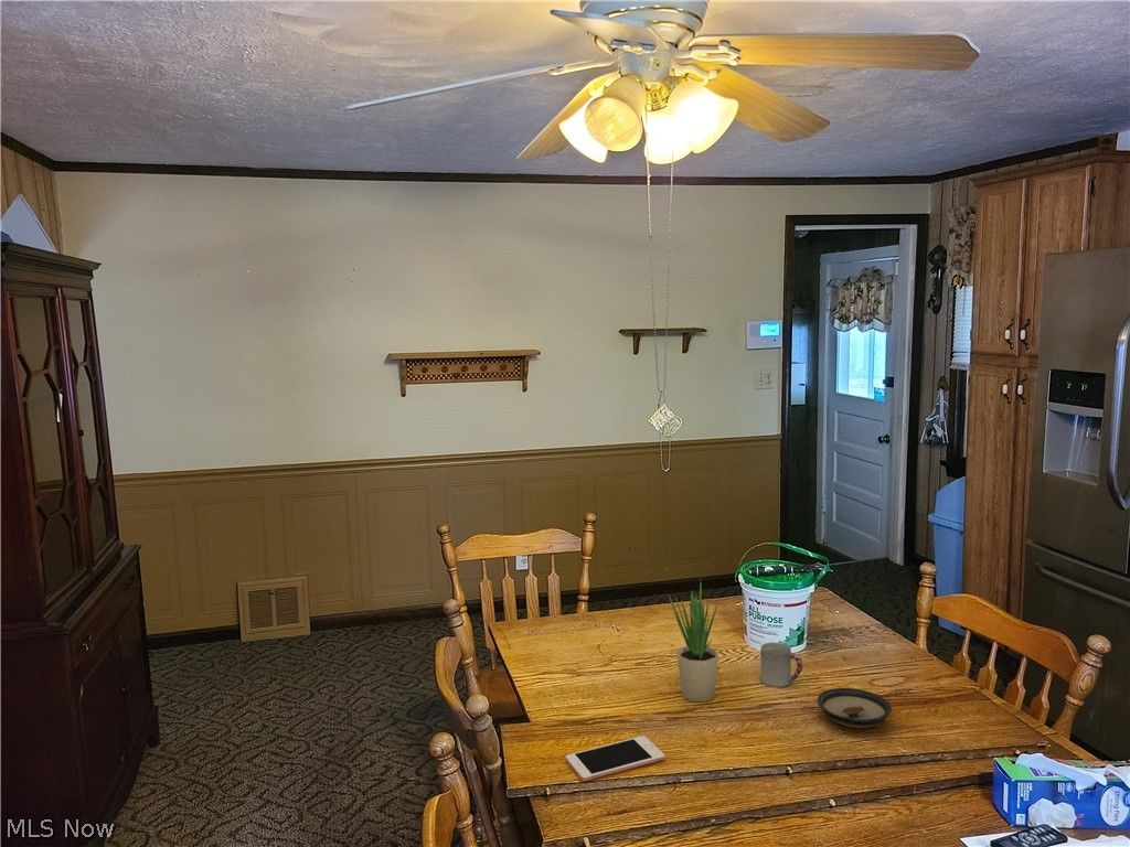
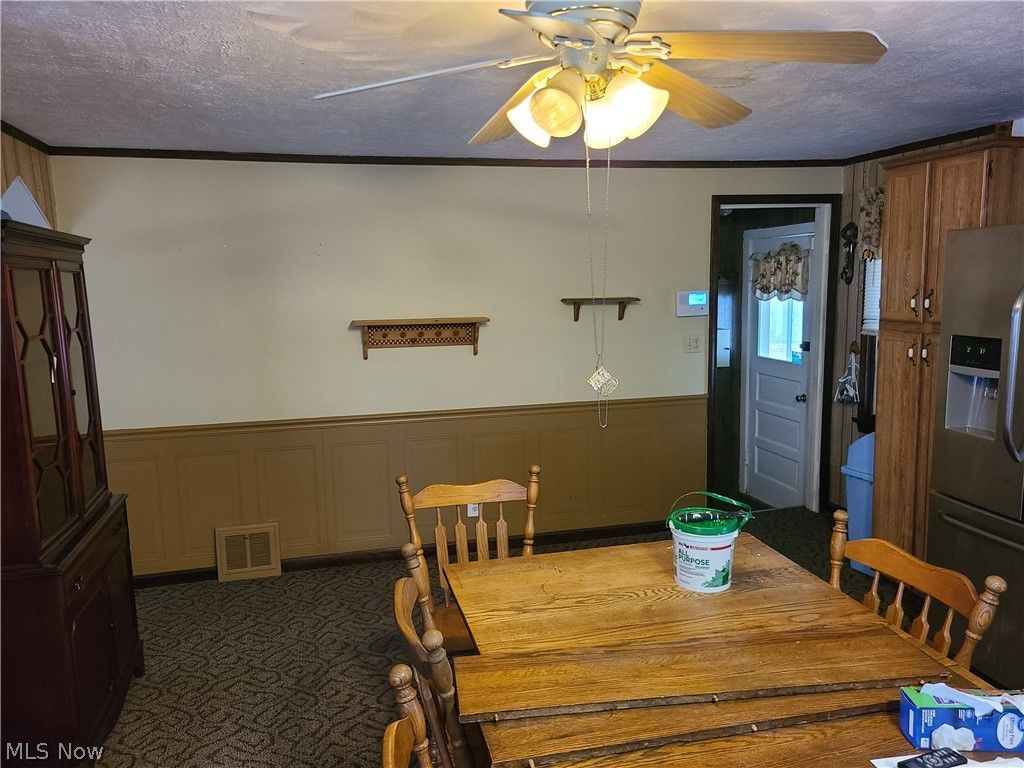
- potted plant (693, 635)
- cup (781, 665)
- cell phone (615, 757)
- saucer (853, 710)
